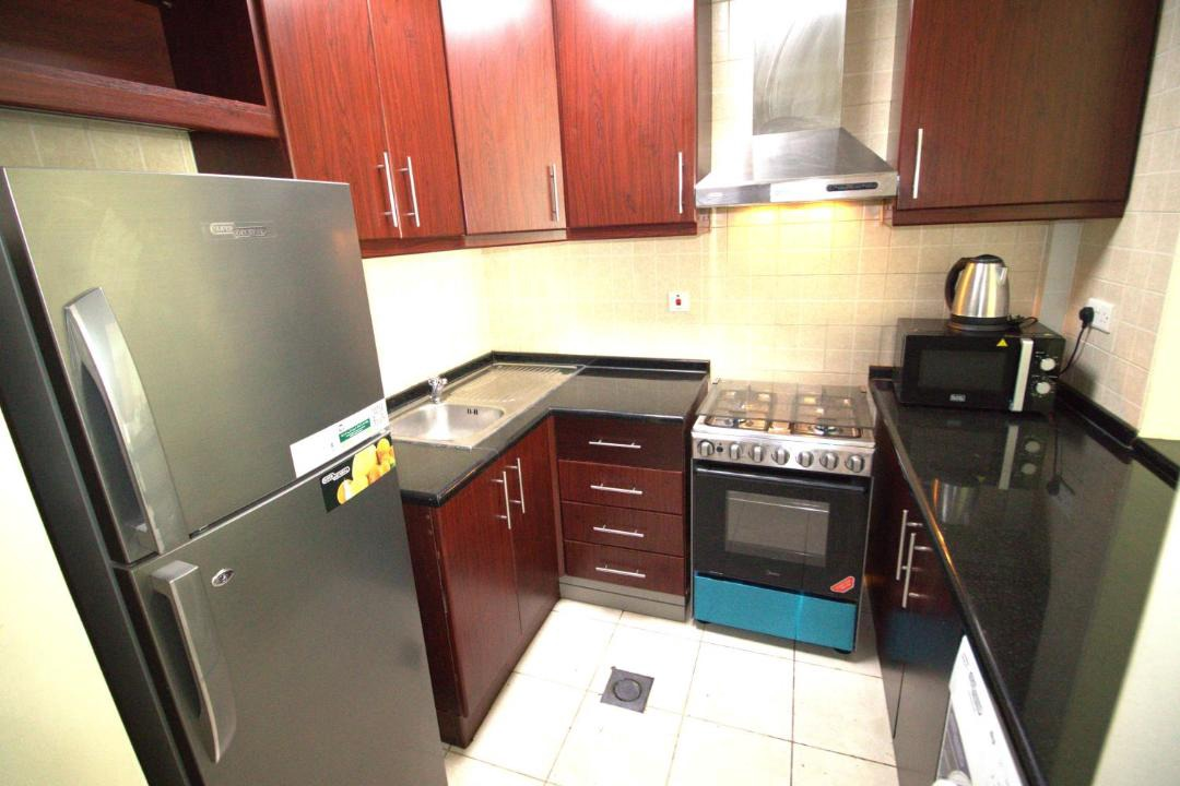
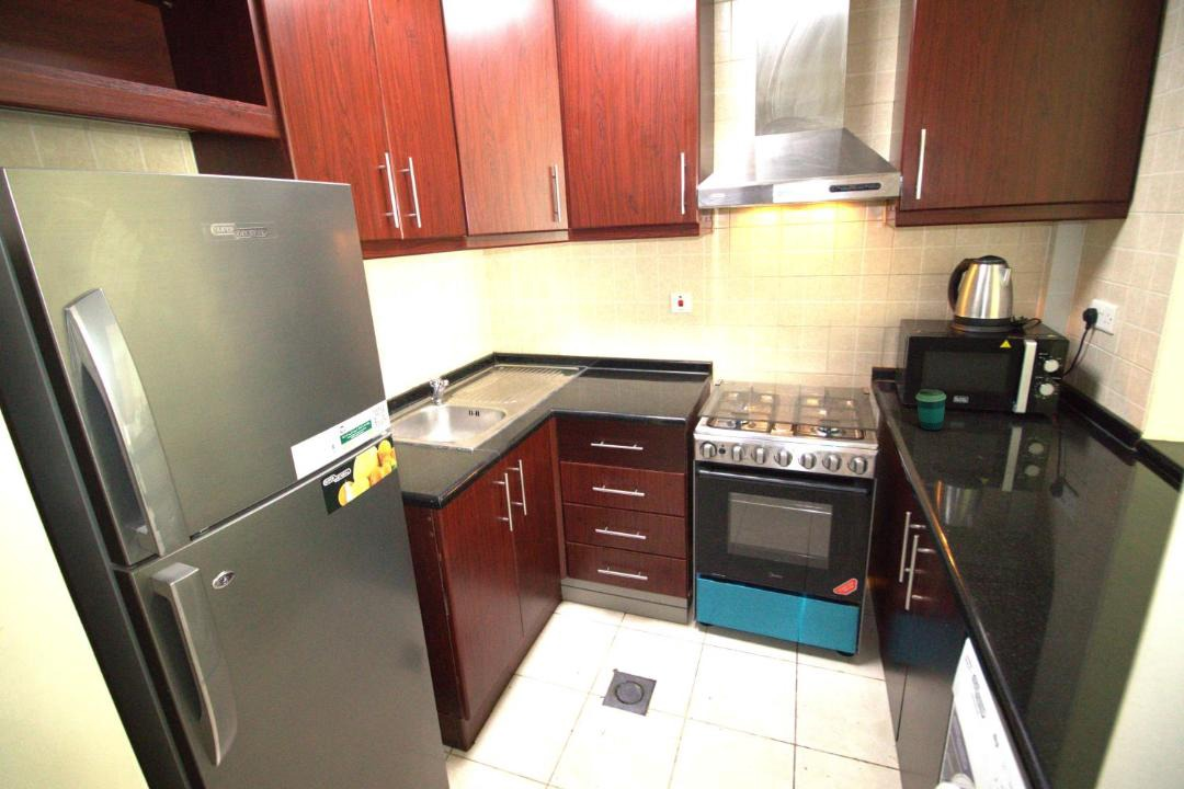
+ cup (930, 410)
